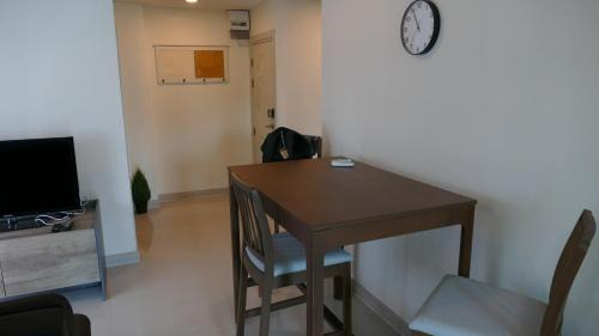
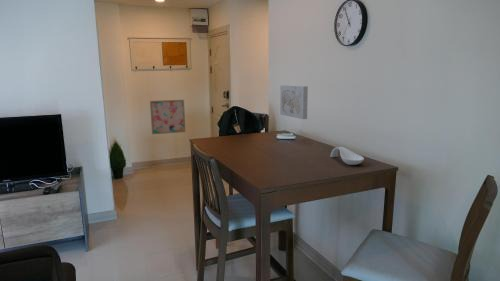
+ wall art (168, 116)
+ spoon rest (345, 155)
+ wall art (293, 101)
